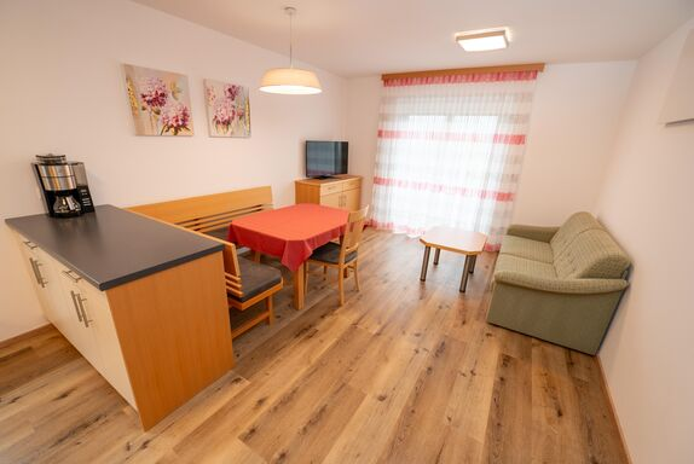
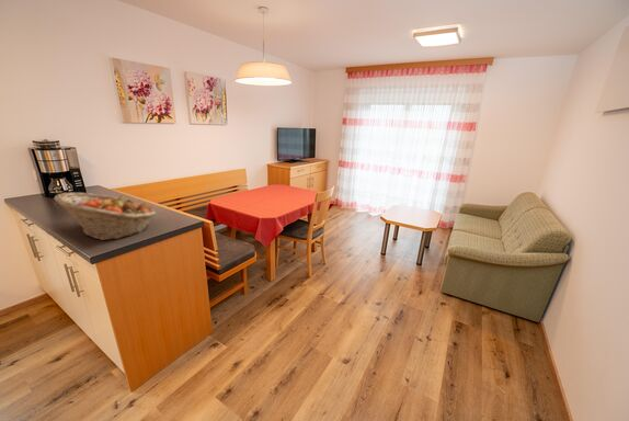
+ fruit basket (110, 210)
